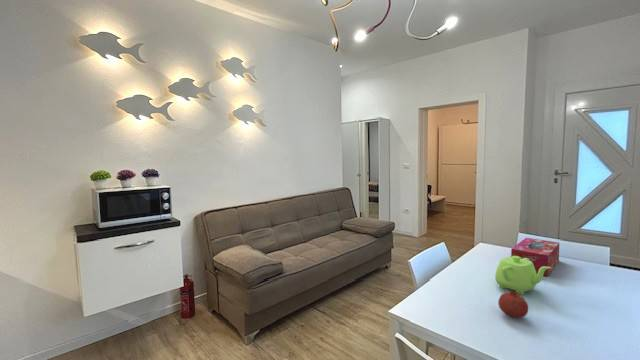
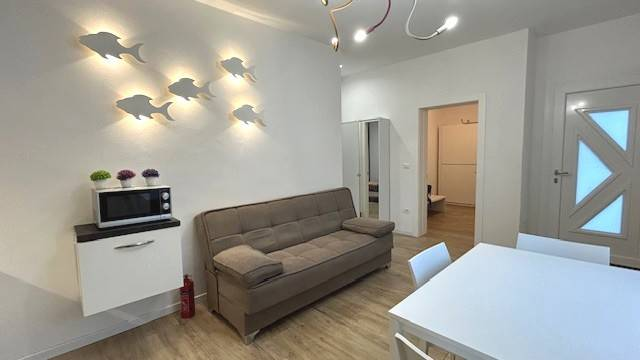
- teapot (522, 274)
- tissue box (535, 254)
- fruit (512, 302)
